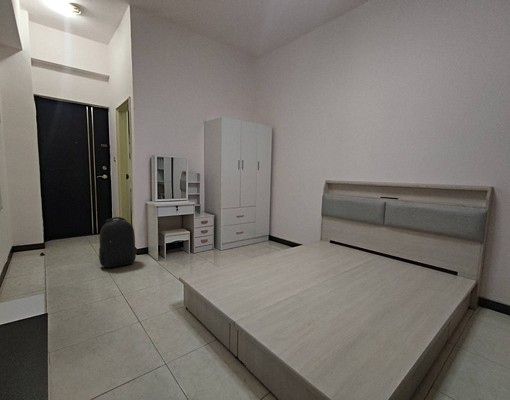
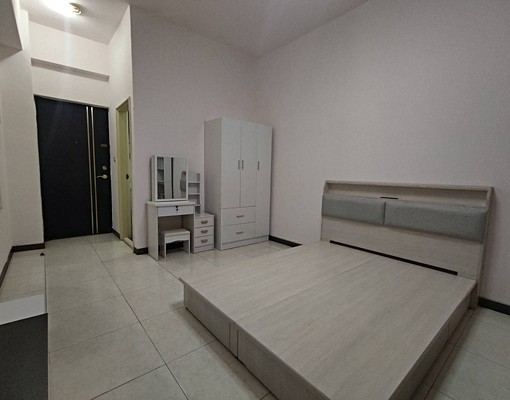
- backpack (117, 240)
